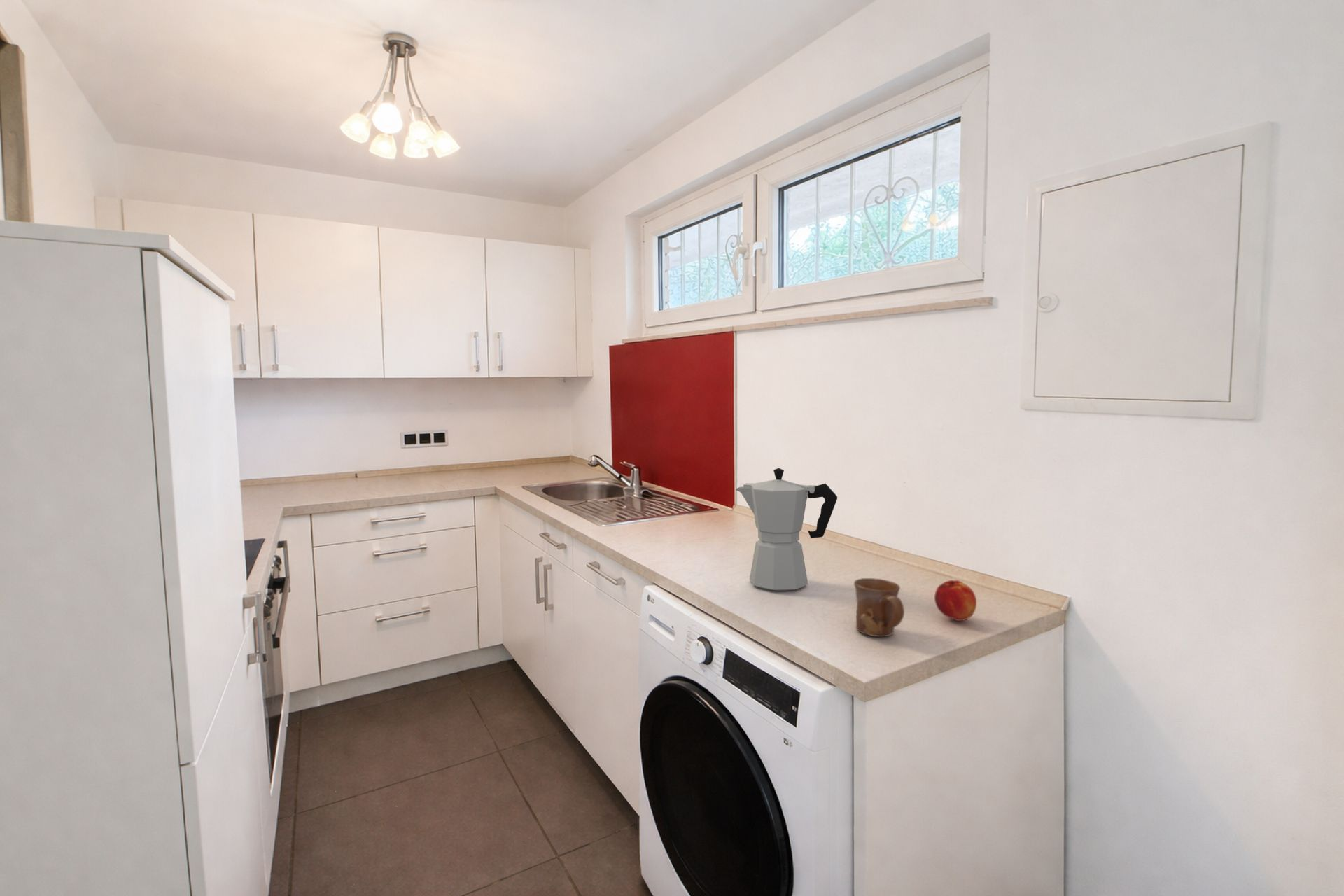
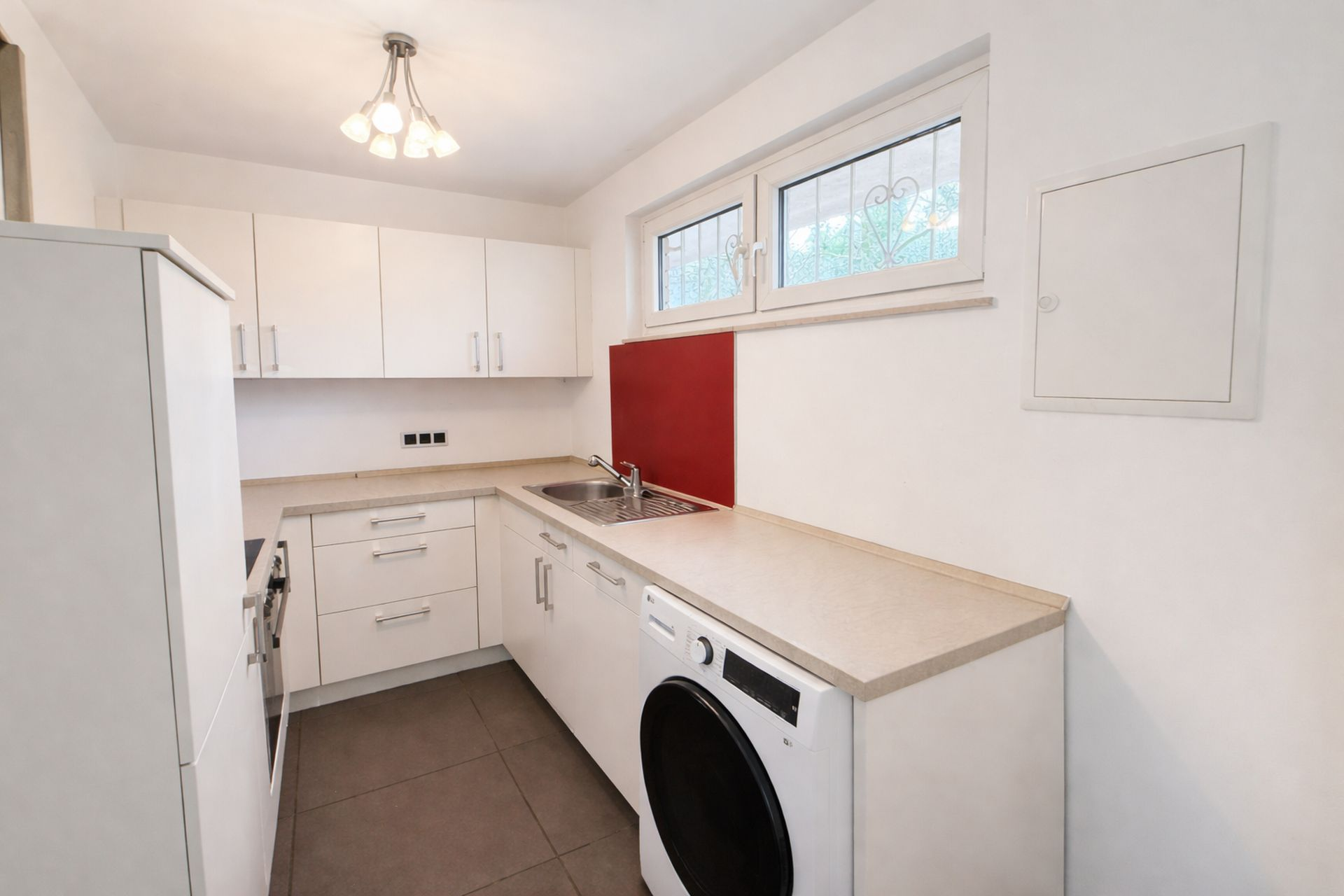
- moka pot (785, 526)
- mug (881, 610)
- peach (956, 600)
